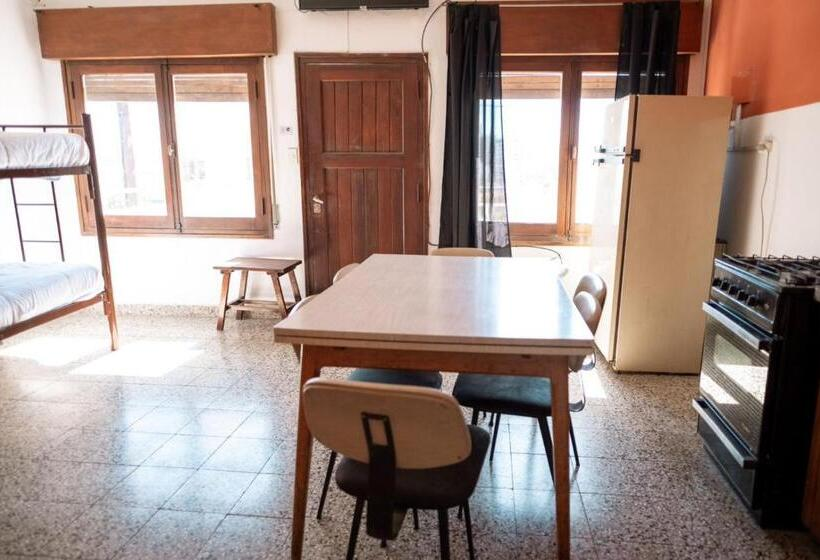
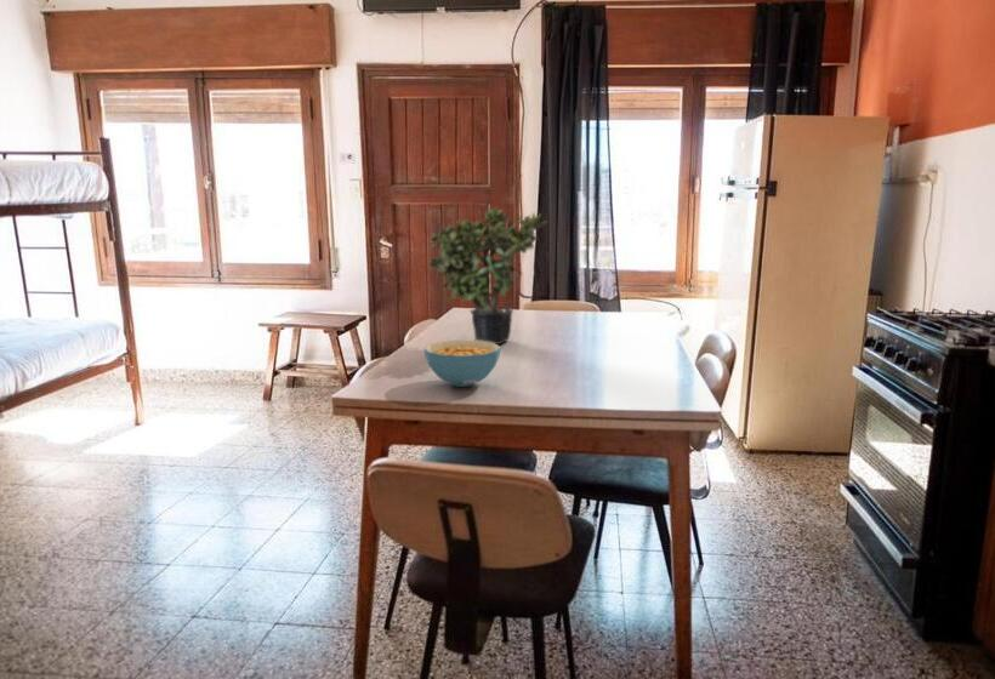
+ potted plant (488, 274)
+ cereal bowl (462, 365)
